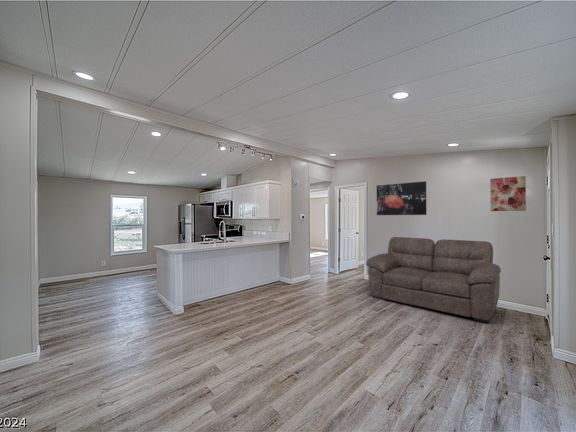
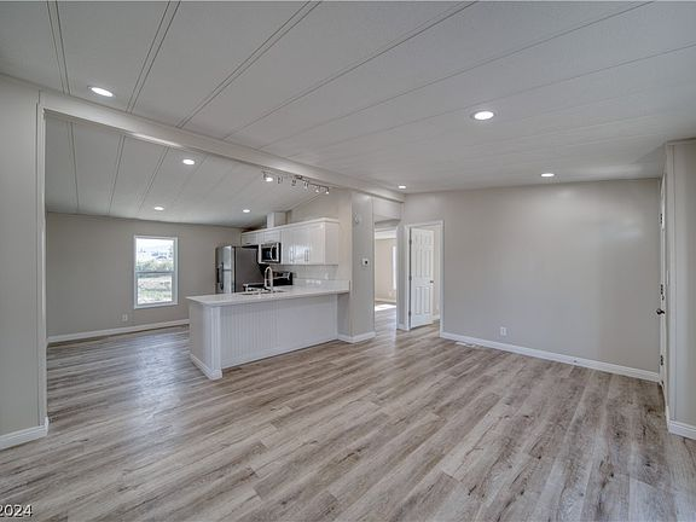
- wall art (400, 199)
- sofa (429, 270)
- wall art (507, 194)
